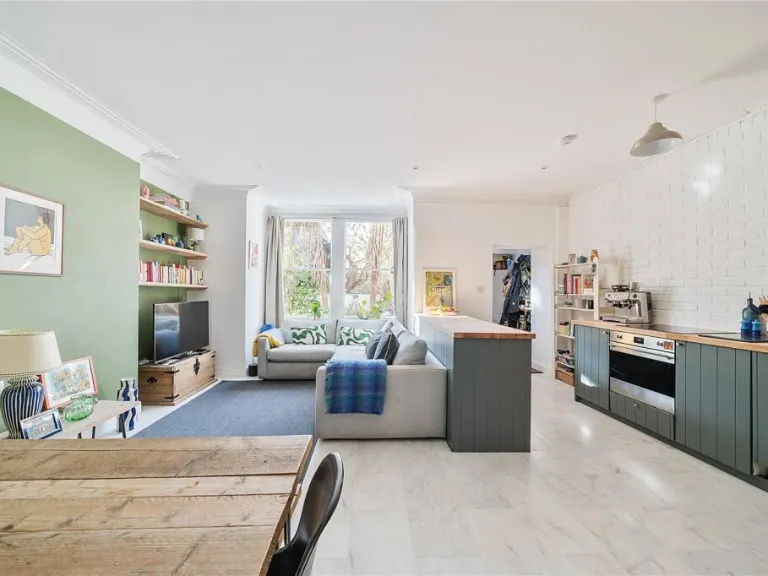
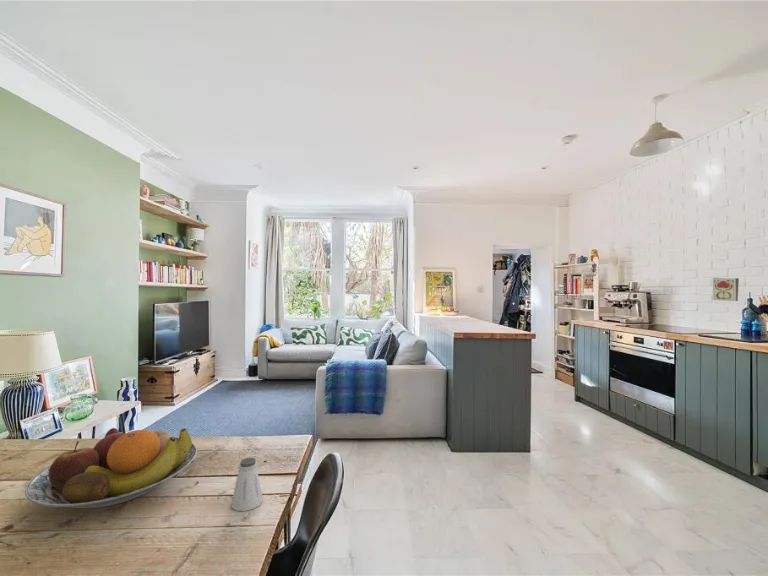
+ decorative tile (724, 289)
+ saltshaker (247, 481)
+ fruit bowl (120, 458)
